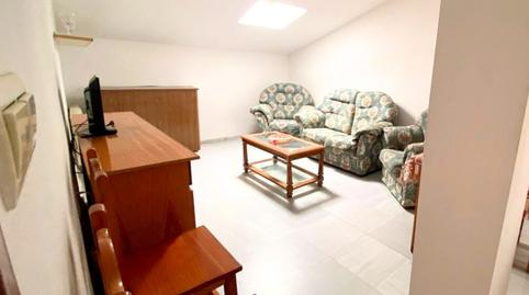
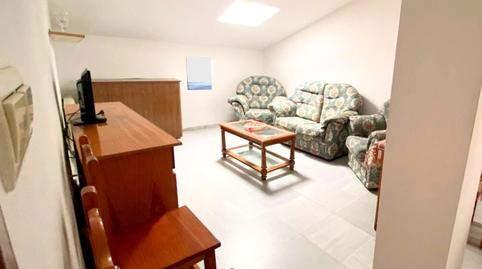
+ wall art (199, 73)
